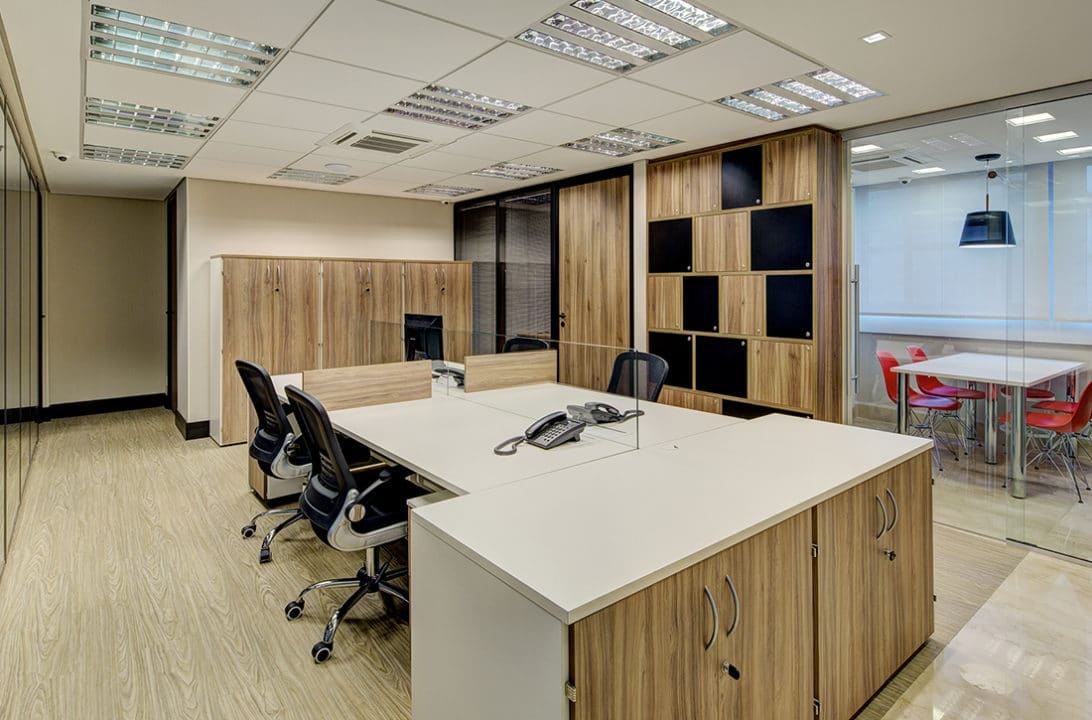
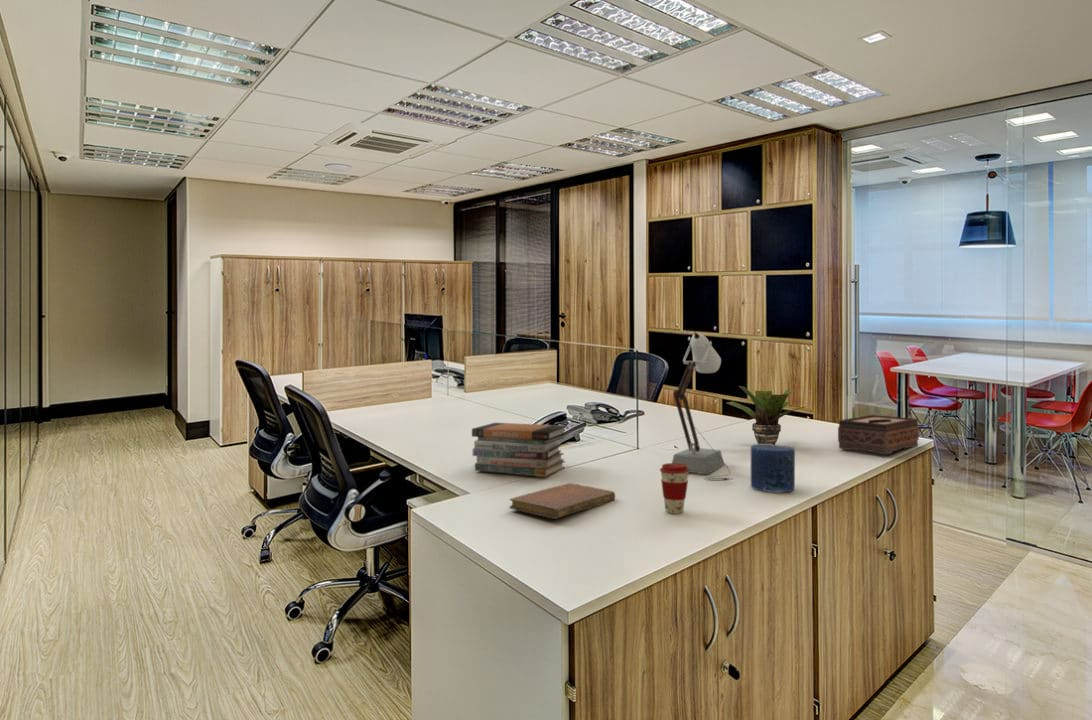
+ potted plant (767, 416)
+ book stack (519, 448)
+ notebook (563, 499)
+ candle (772, 467)
+ coffee cup (674, 487)
+ tissue box (878, 433)
+ desk lamp (687, 401)
